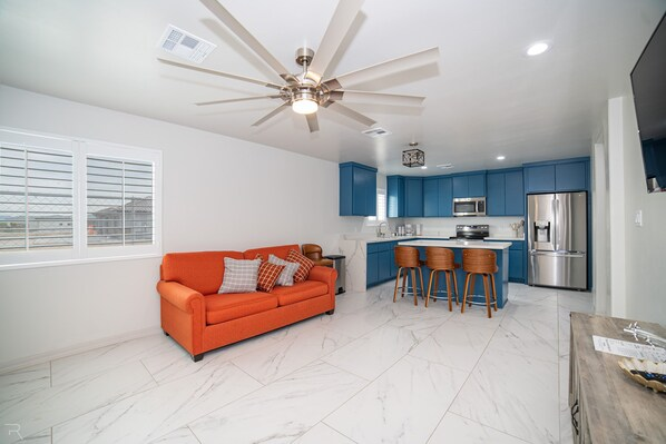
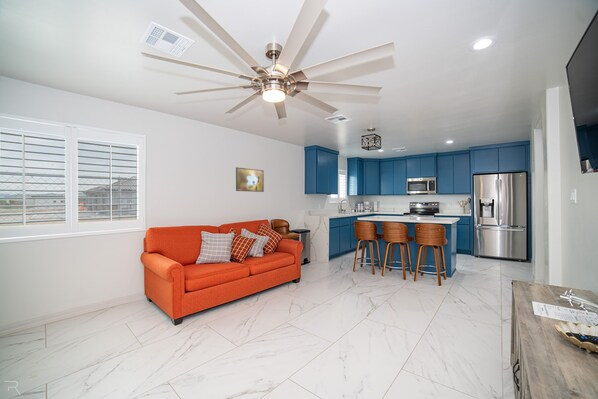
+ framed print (250, 180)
